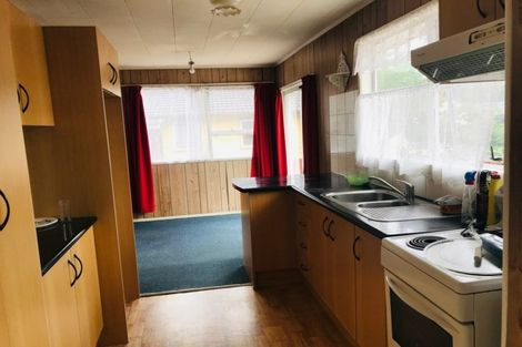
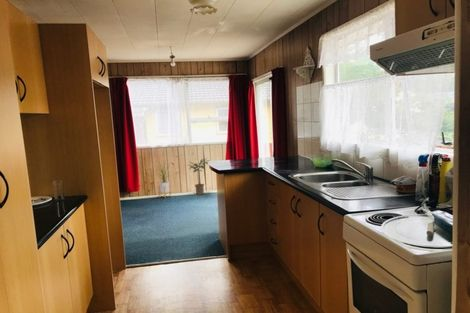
+ potted plant (199, 175)
+ house plant (163, 177)
